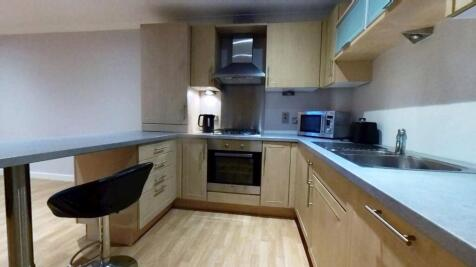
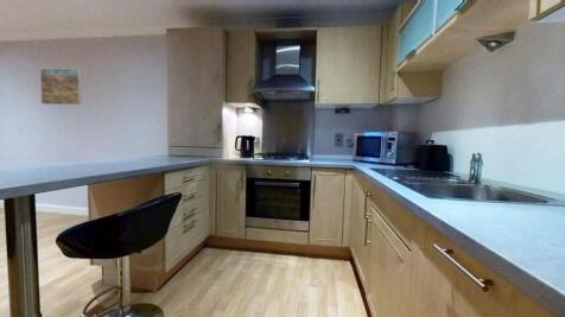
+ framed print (61, 87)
